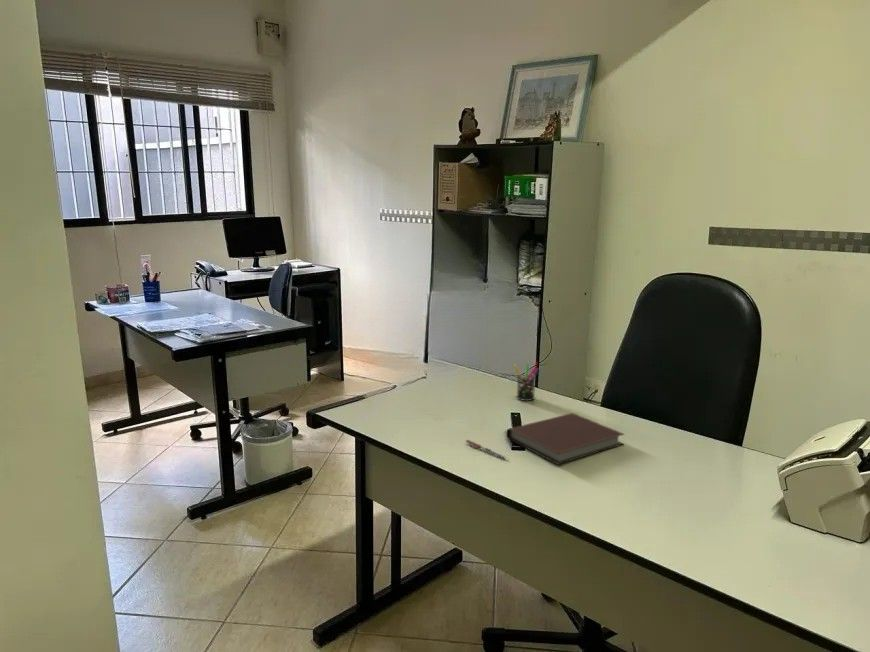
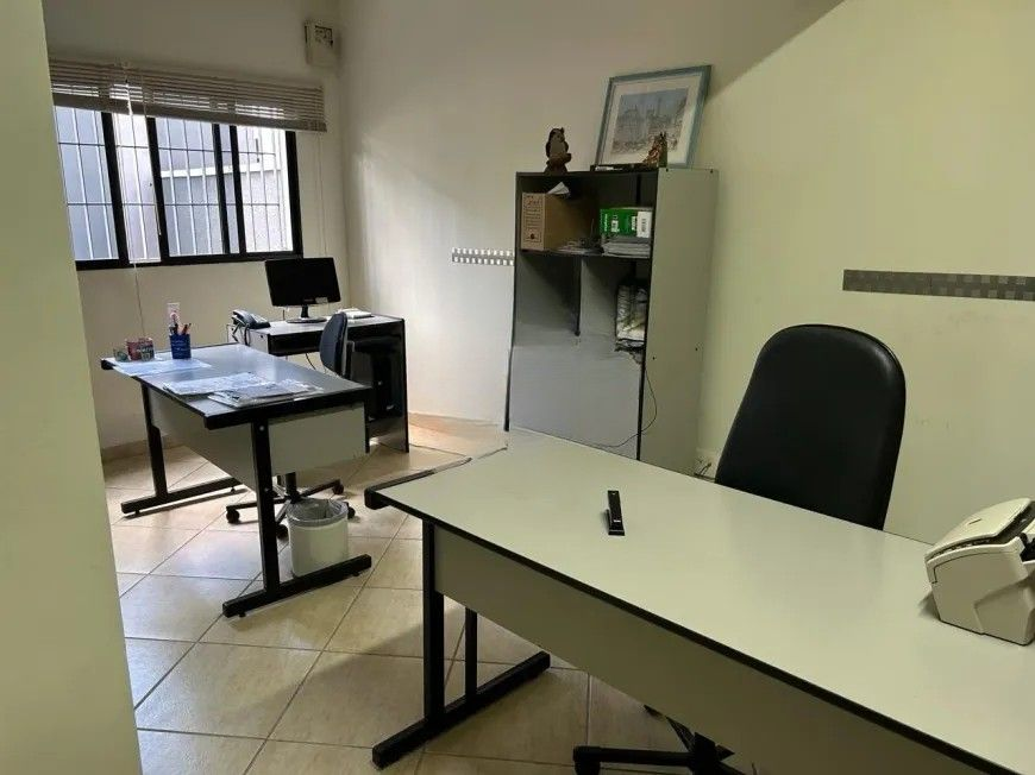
- notebook (564, 436)
- pen holder (527, 379)
- pen (485, 448)
